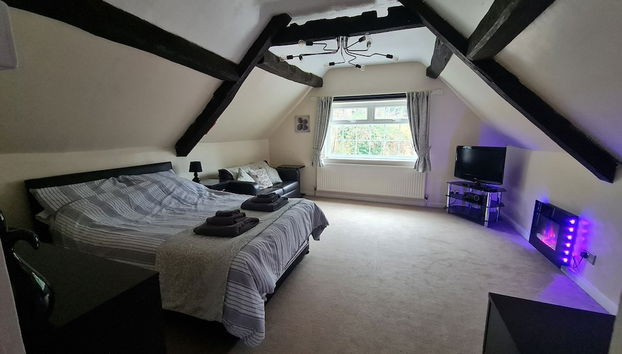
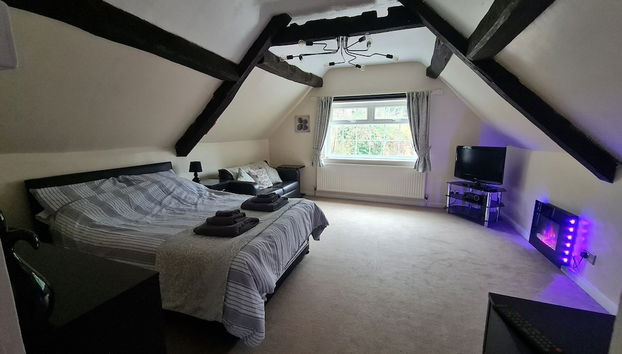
+ remote control (524, 328)
